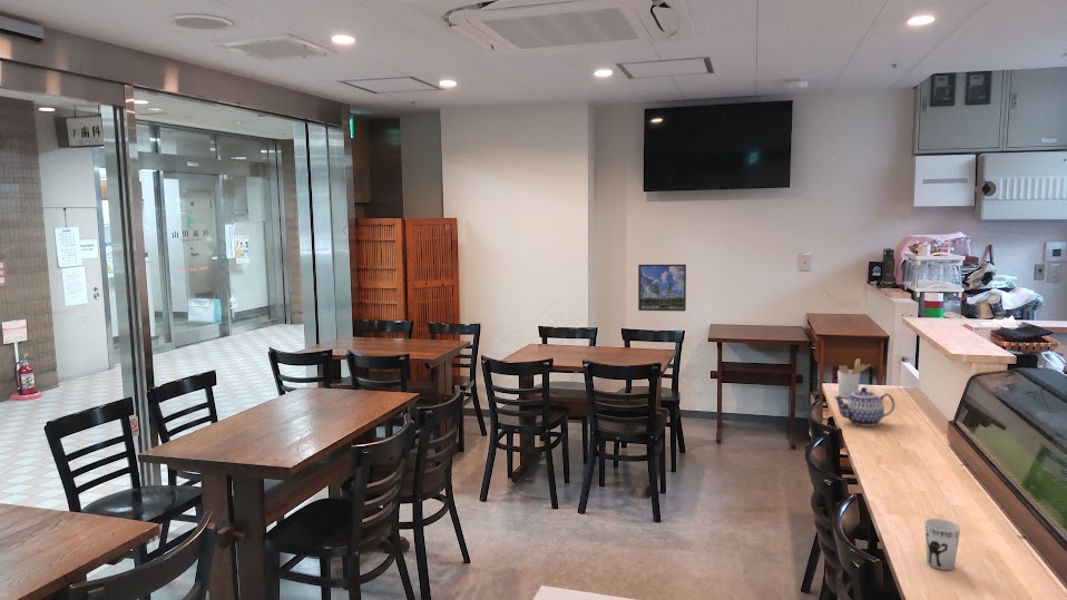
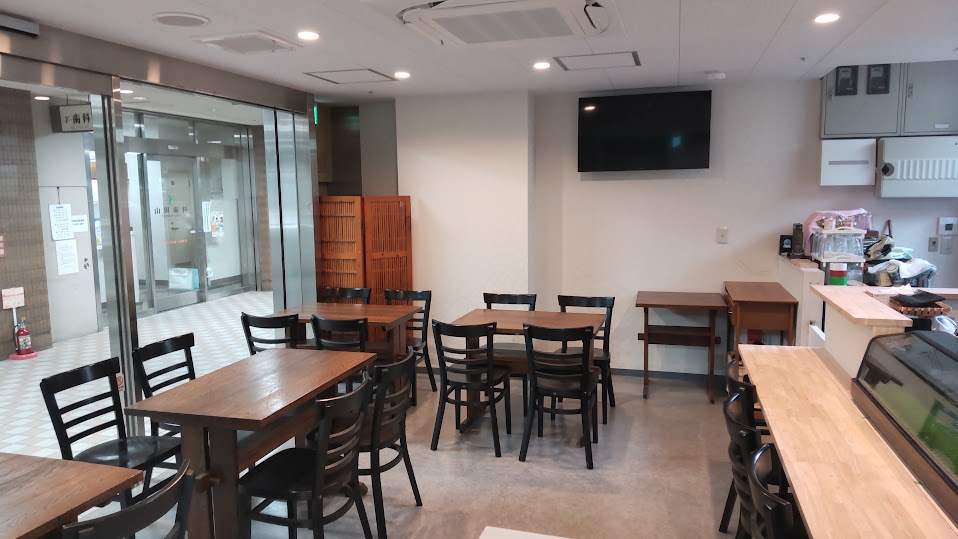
- utensil holder (852, 378)
- cup (941, 544)
- teapot (864, 405)
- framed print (662, 287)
